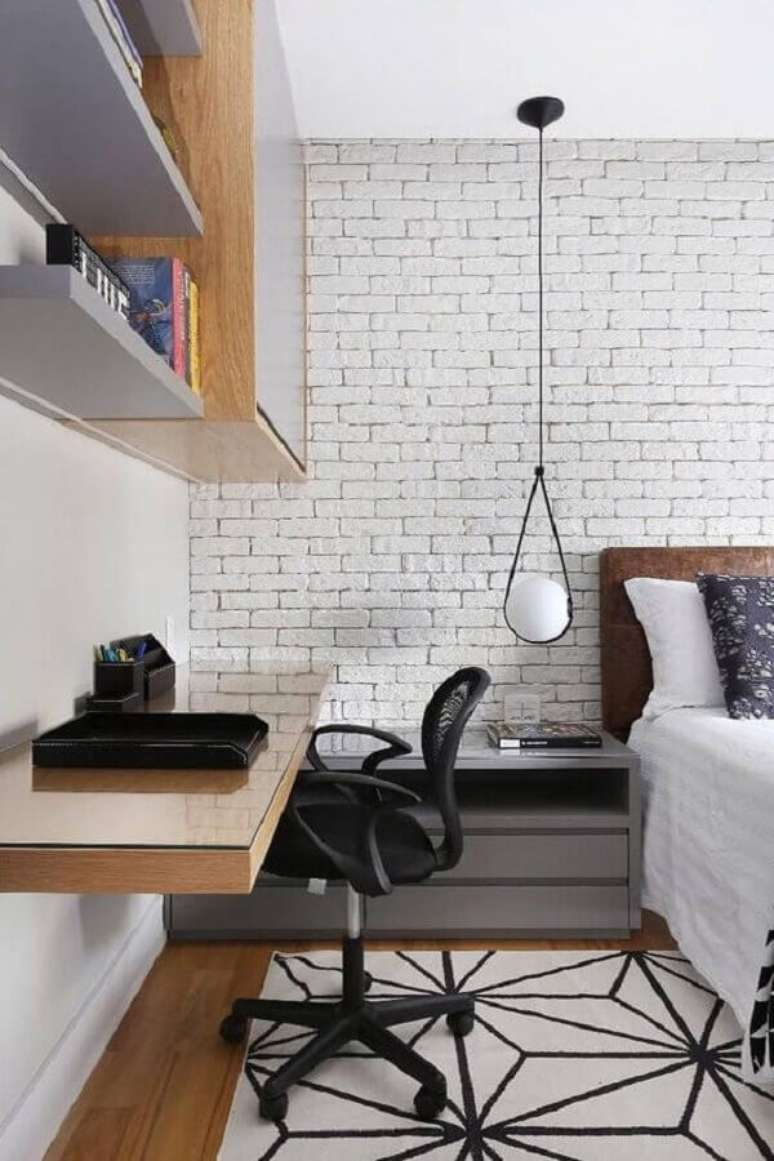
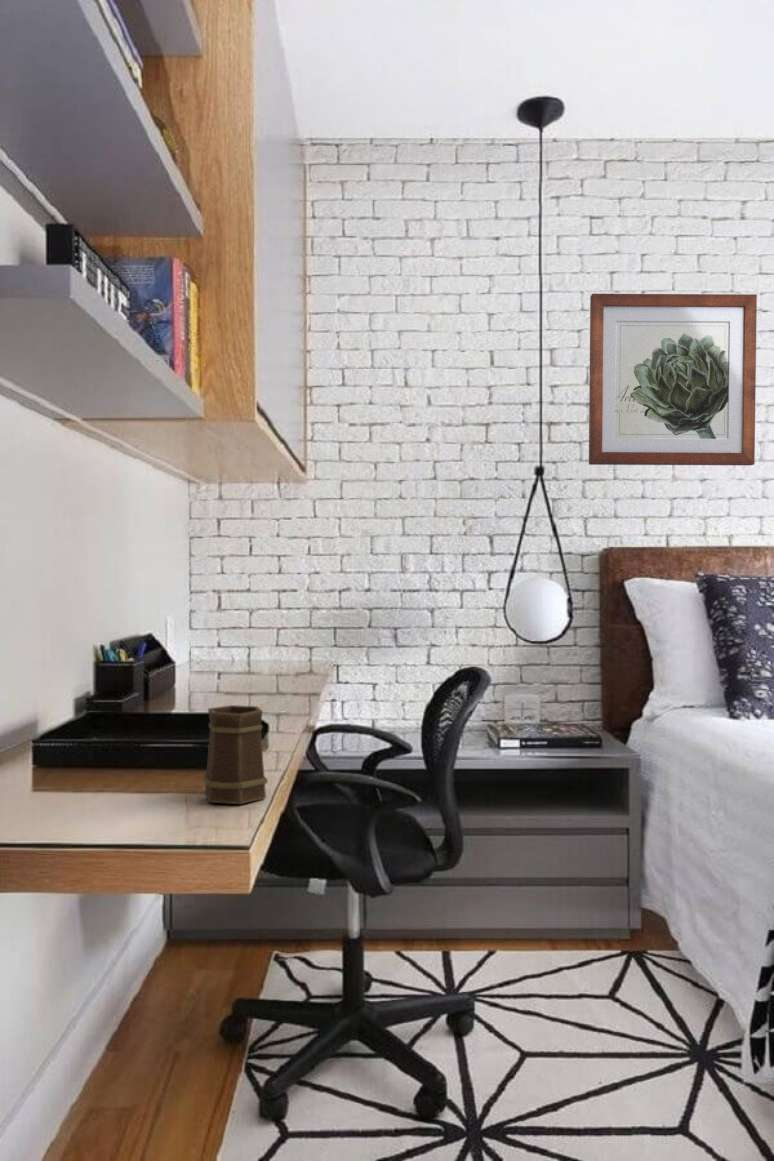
+ wall art (672, 380)
+ mug (234, 752)
